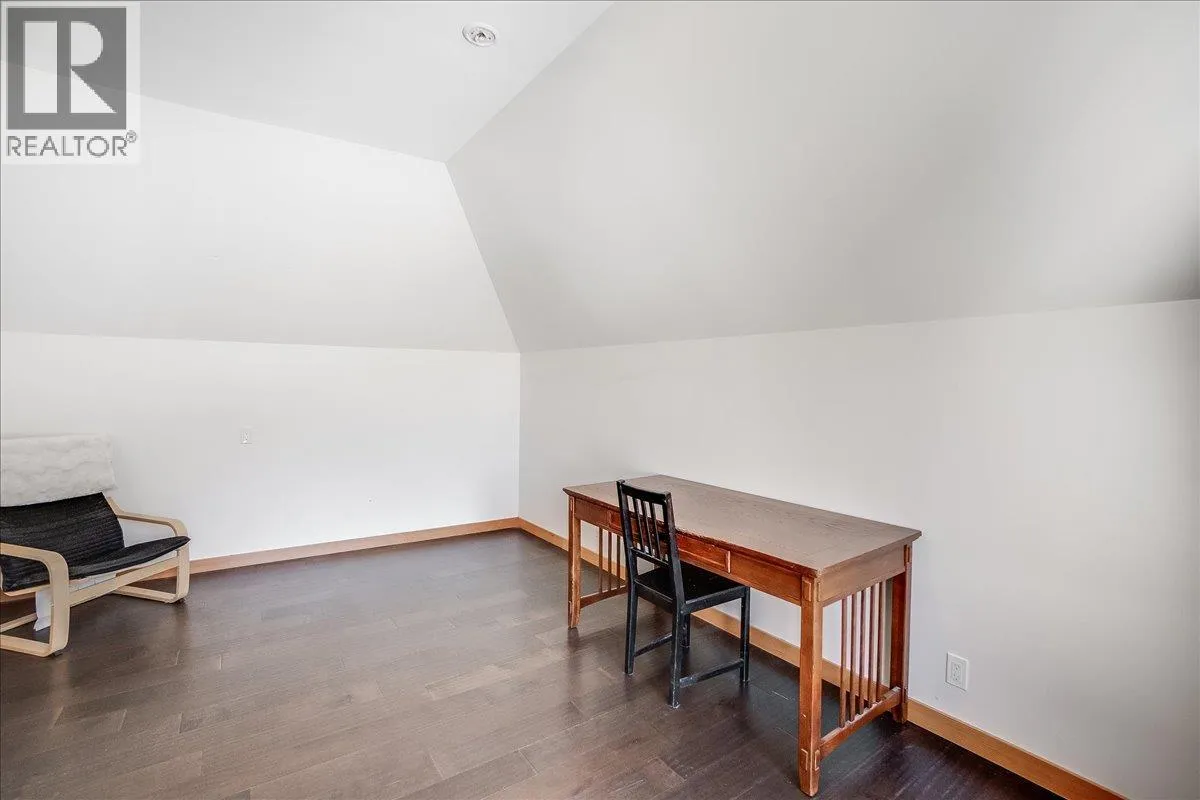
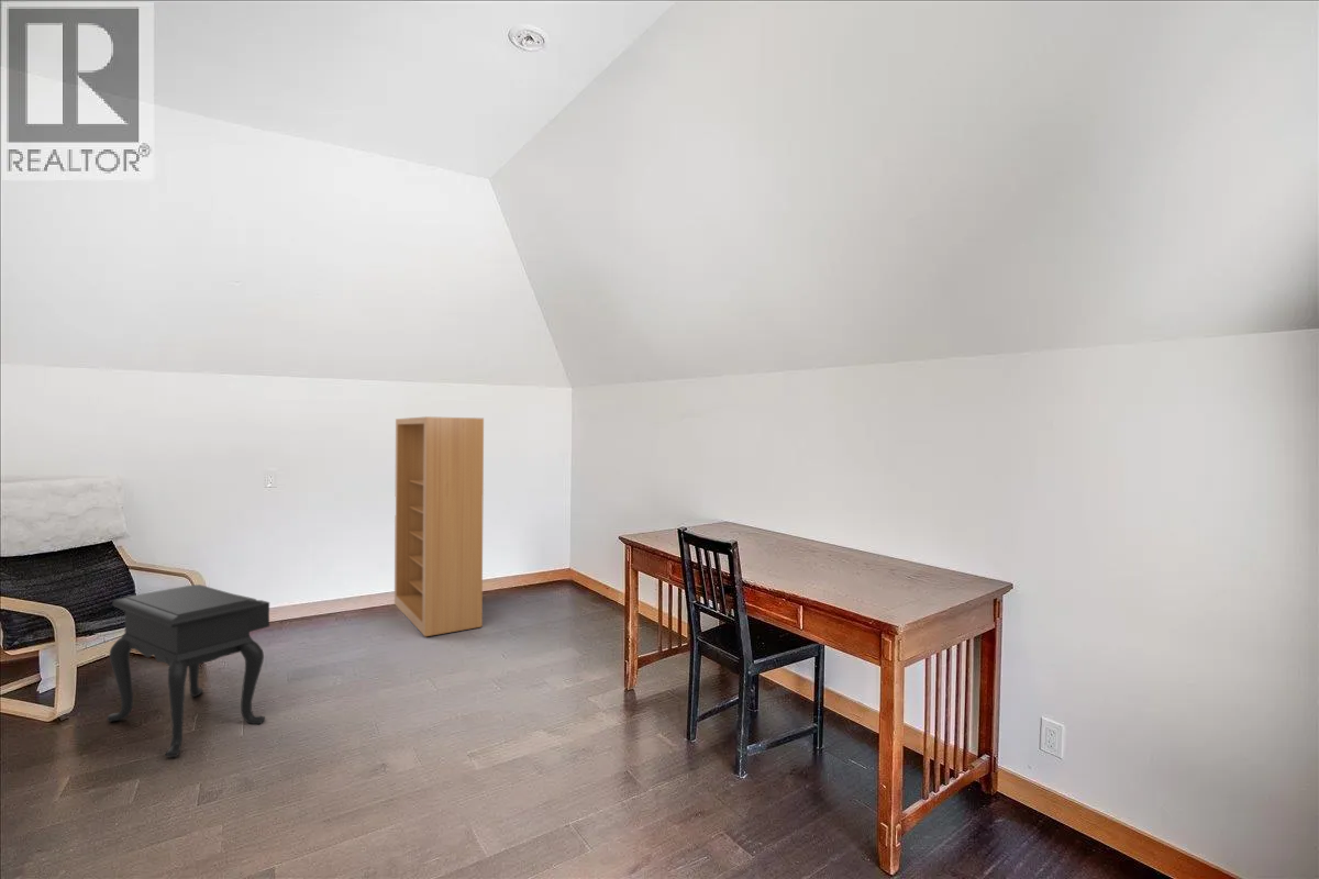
+ bookshelf (435, 516)
+ side table (198, 656)
